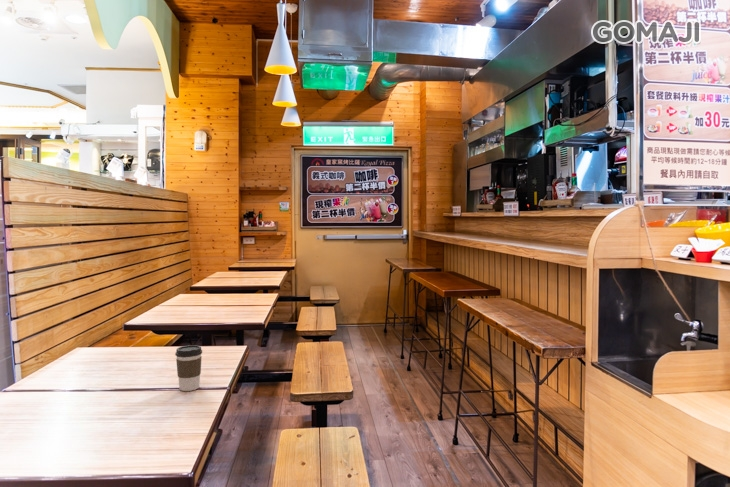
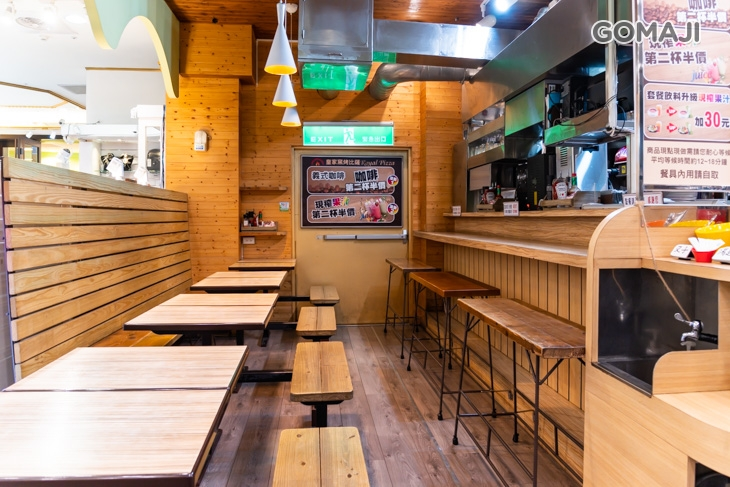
- coffee cup (189, 367)
